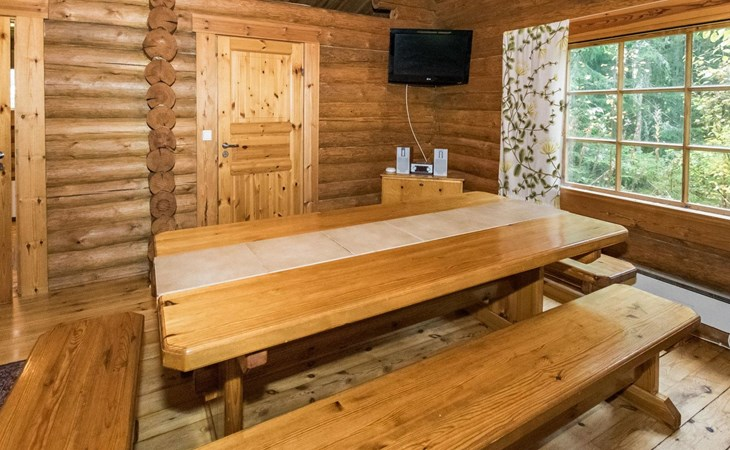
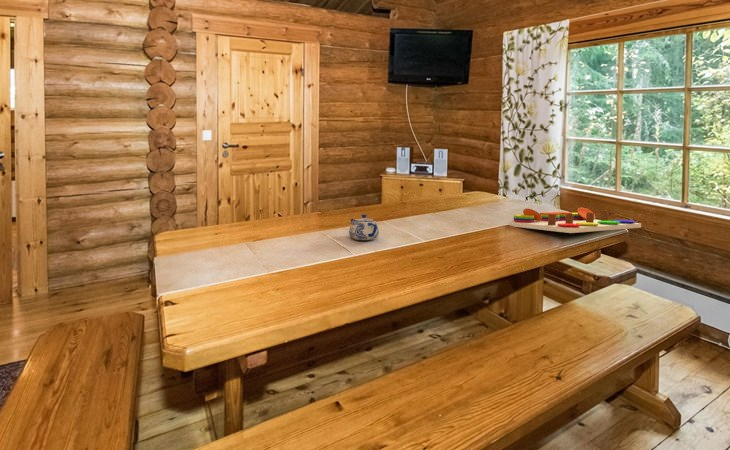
+ teapot (362, 226)
+ board game (573, 217)
